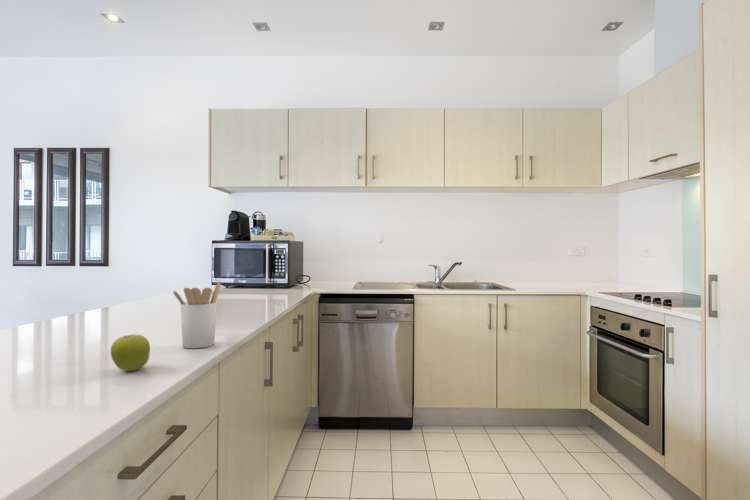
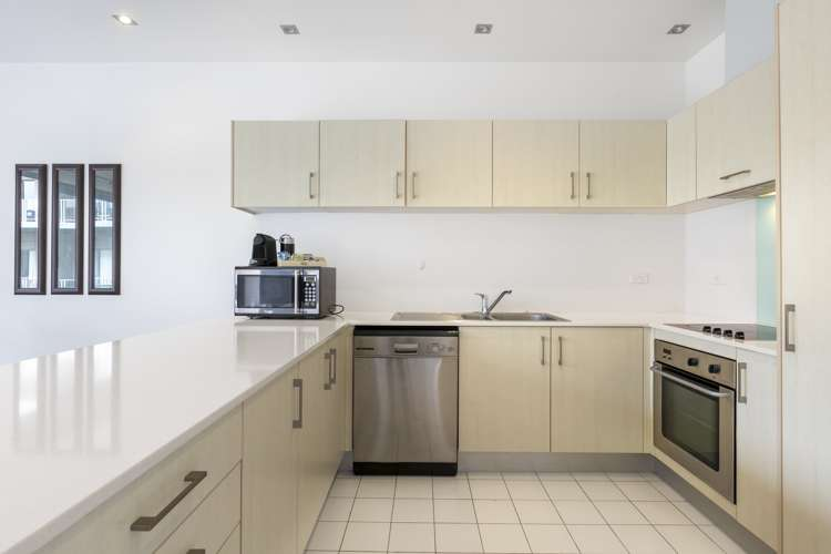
- fruit (130, 351)
- utensil holder (198, 314)
